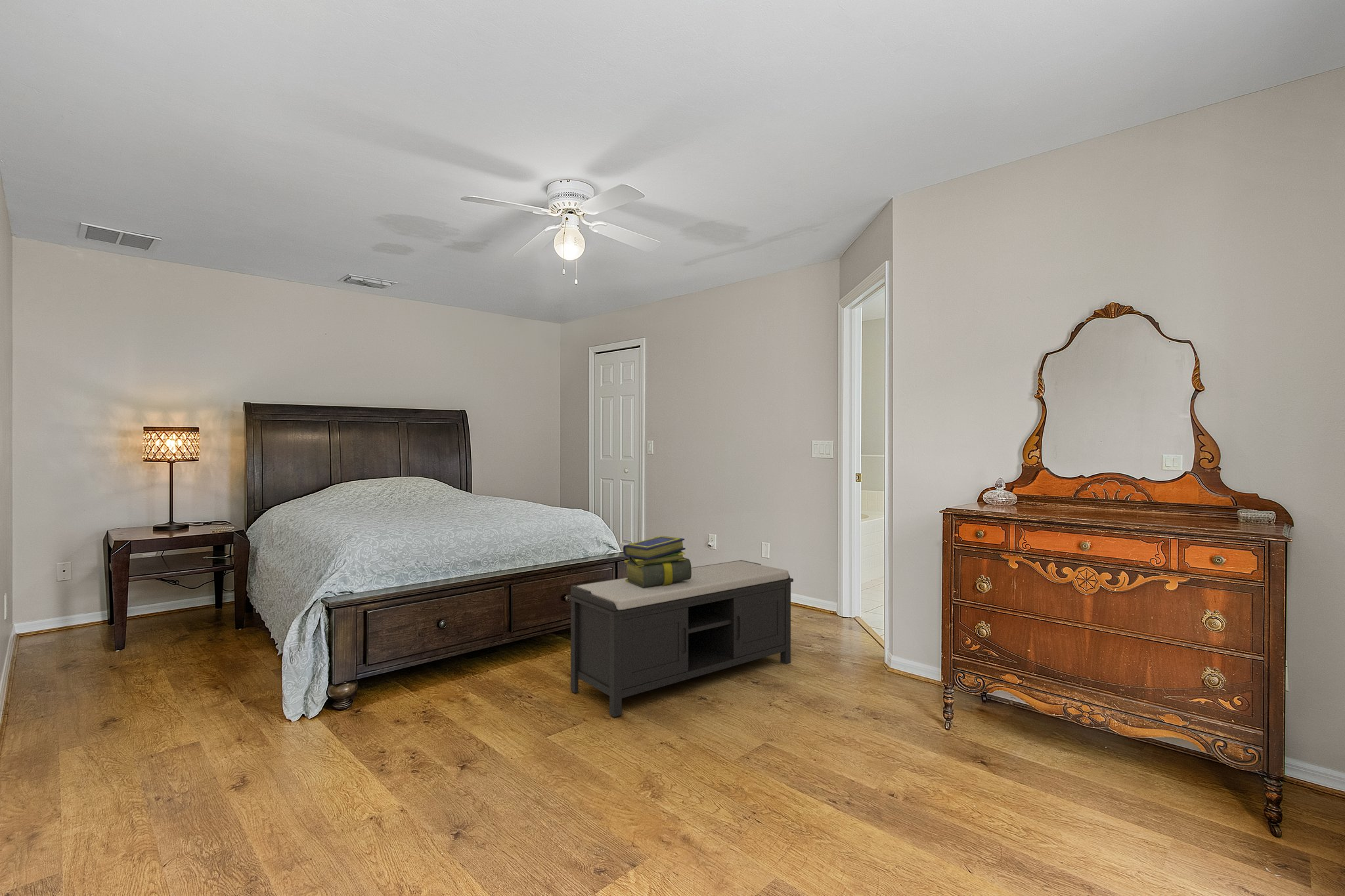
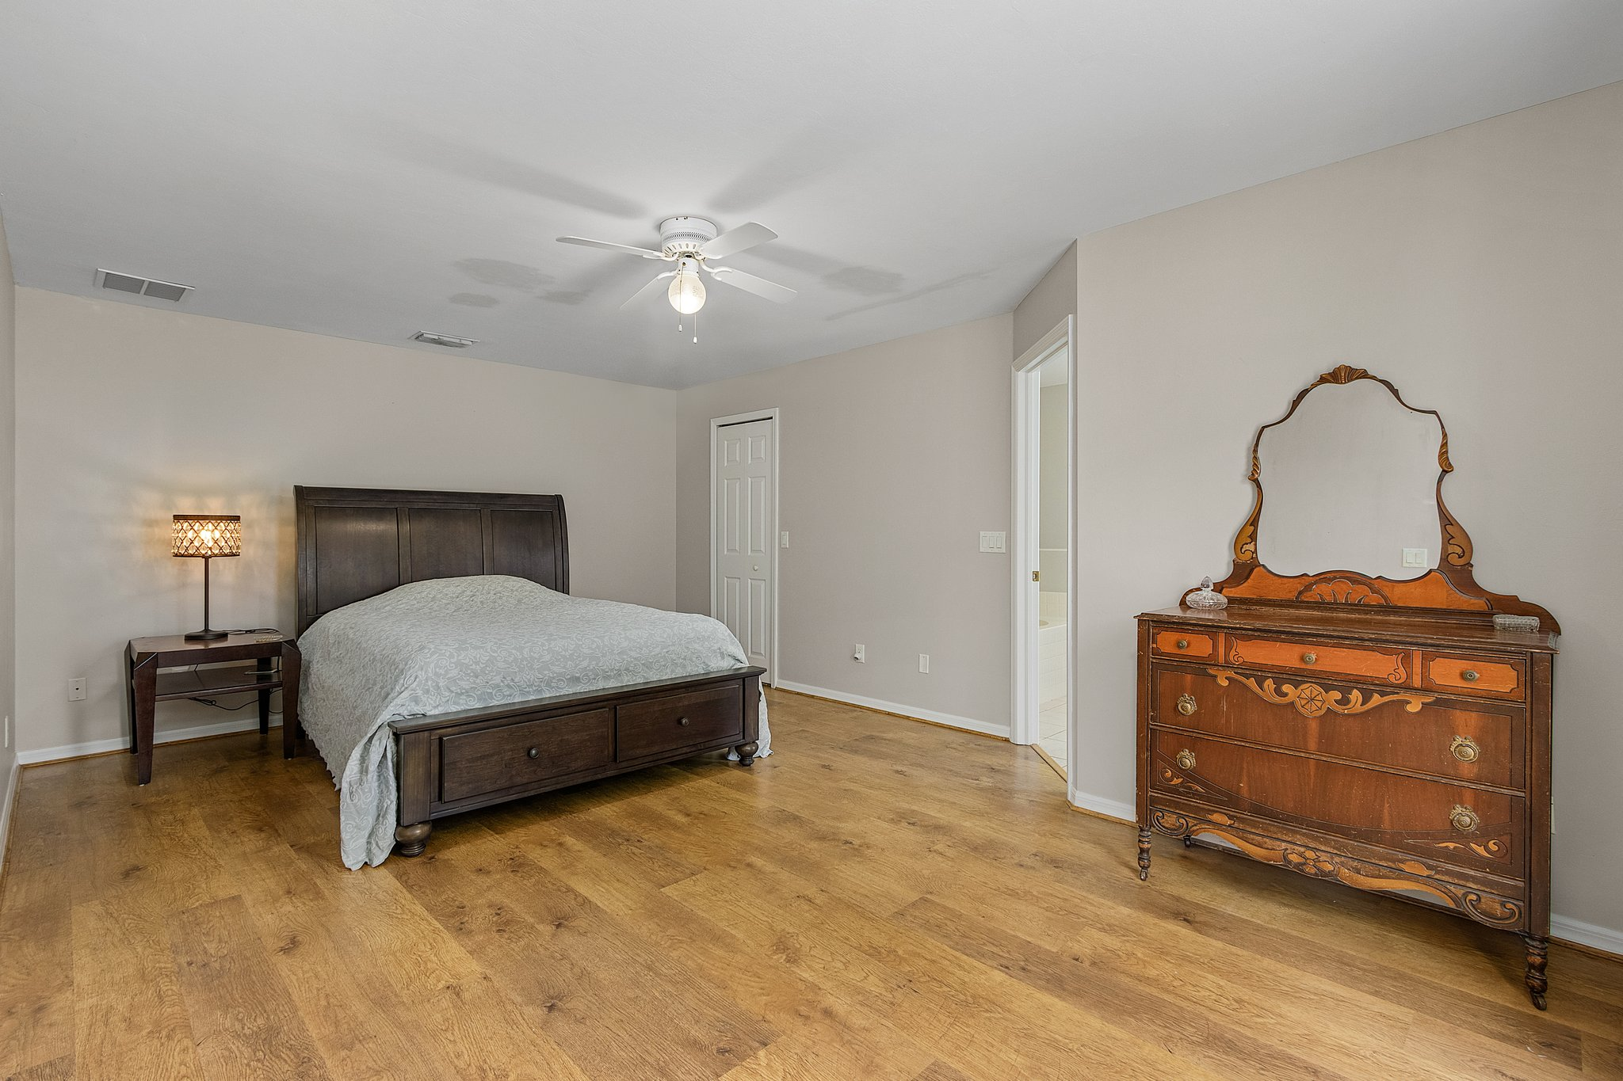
- bench (687, 626)
- stack of books (656, 560)
